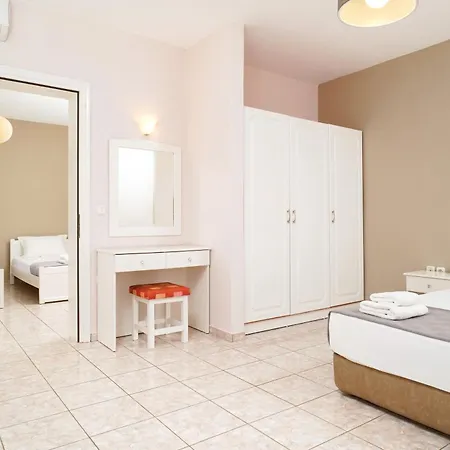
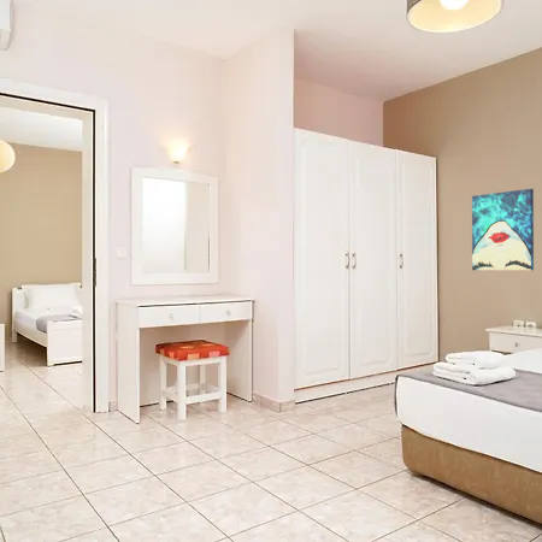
+ wall art (501, 231)
